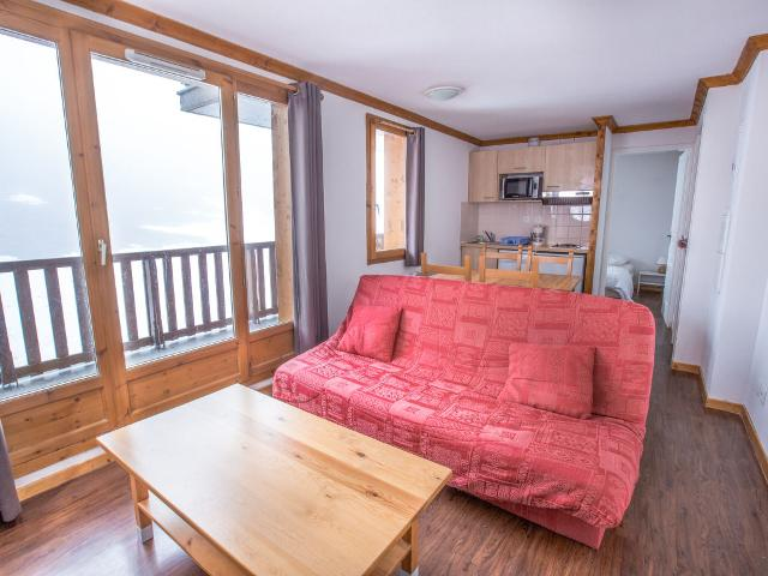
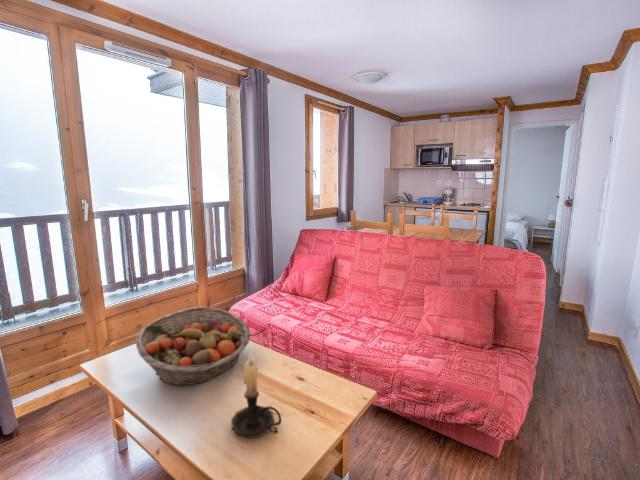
+ candle holder (256, 390)
+ fruit basket (197, 342)
